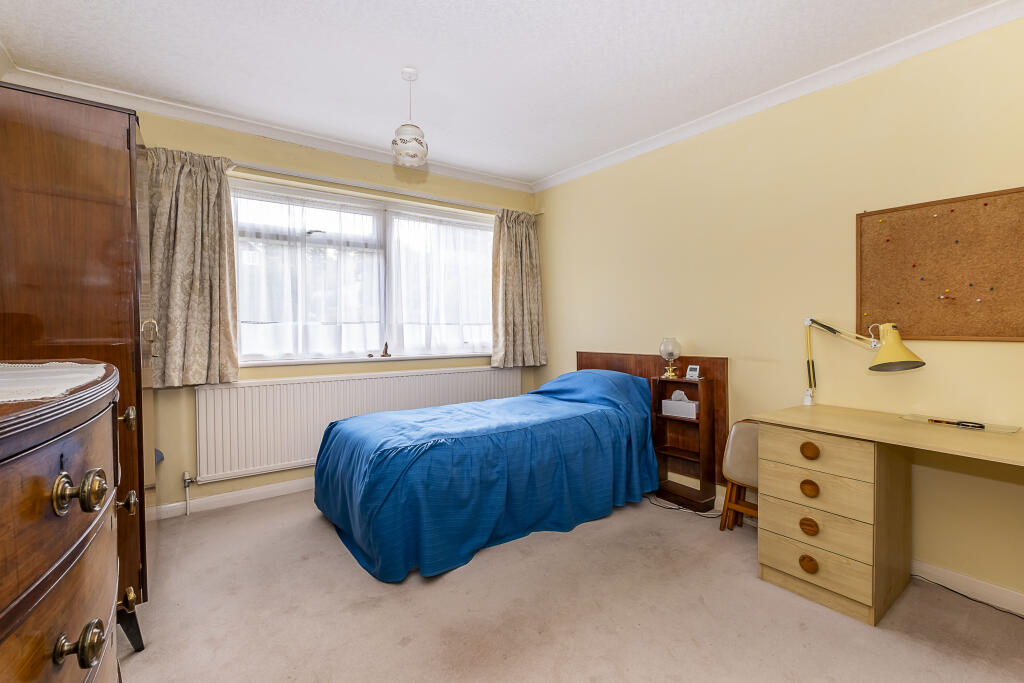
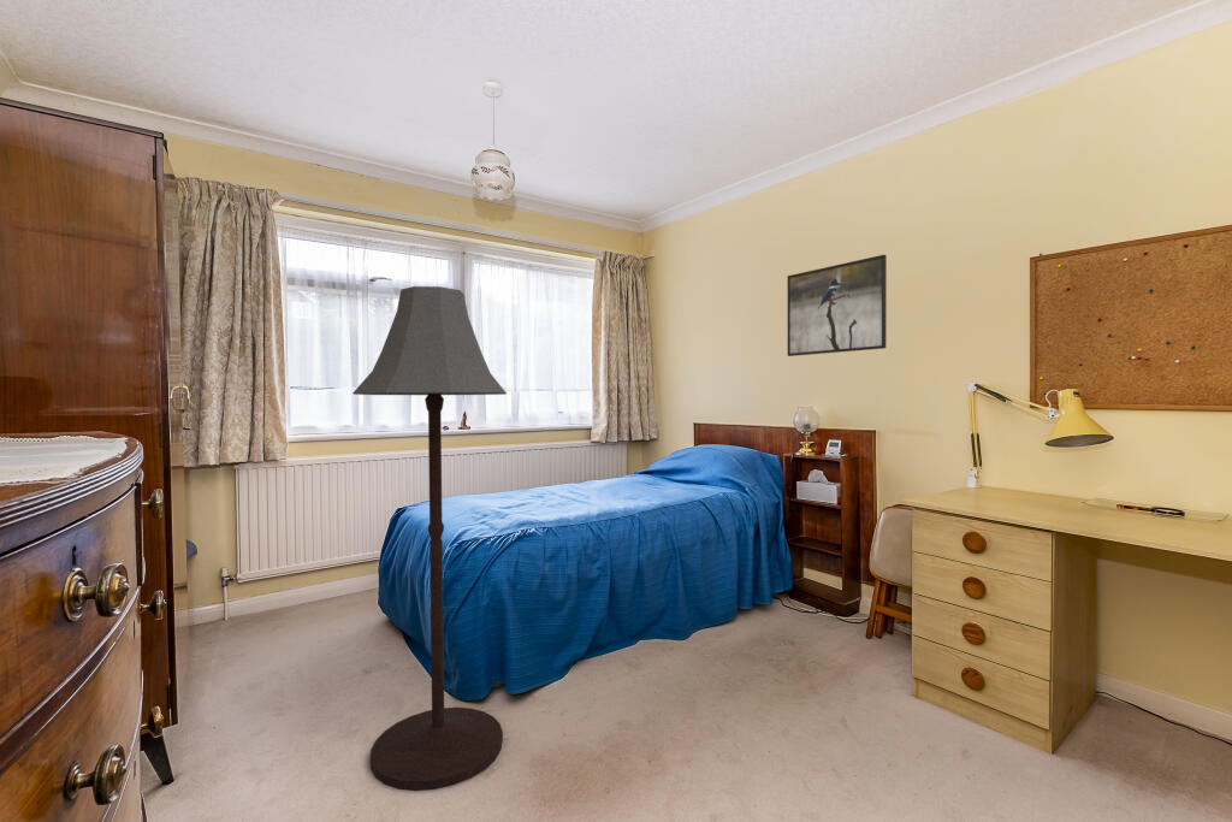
+ floor lamp (436, 521)
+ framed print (833, 309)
